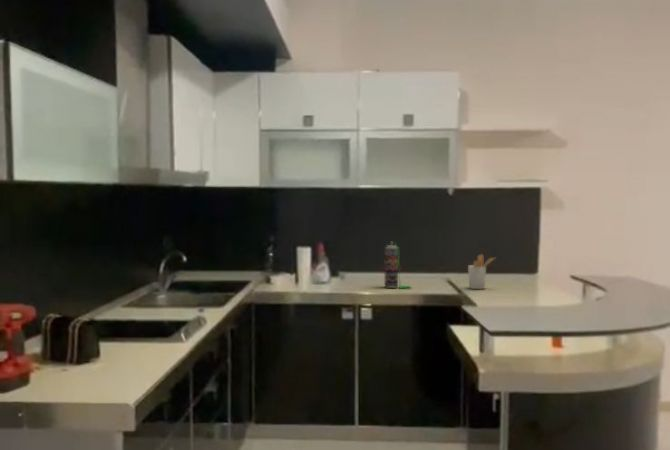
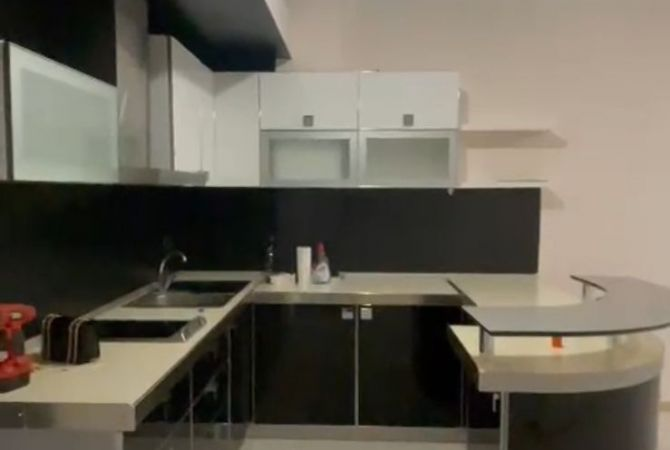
- spray can (399, 265)
- utensil holder (481, 271)
